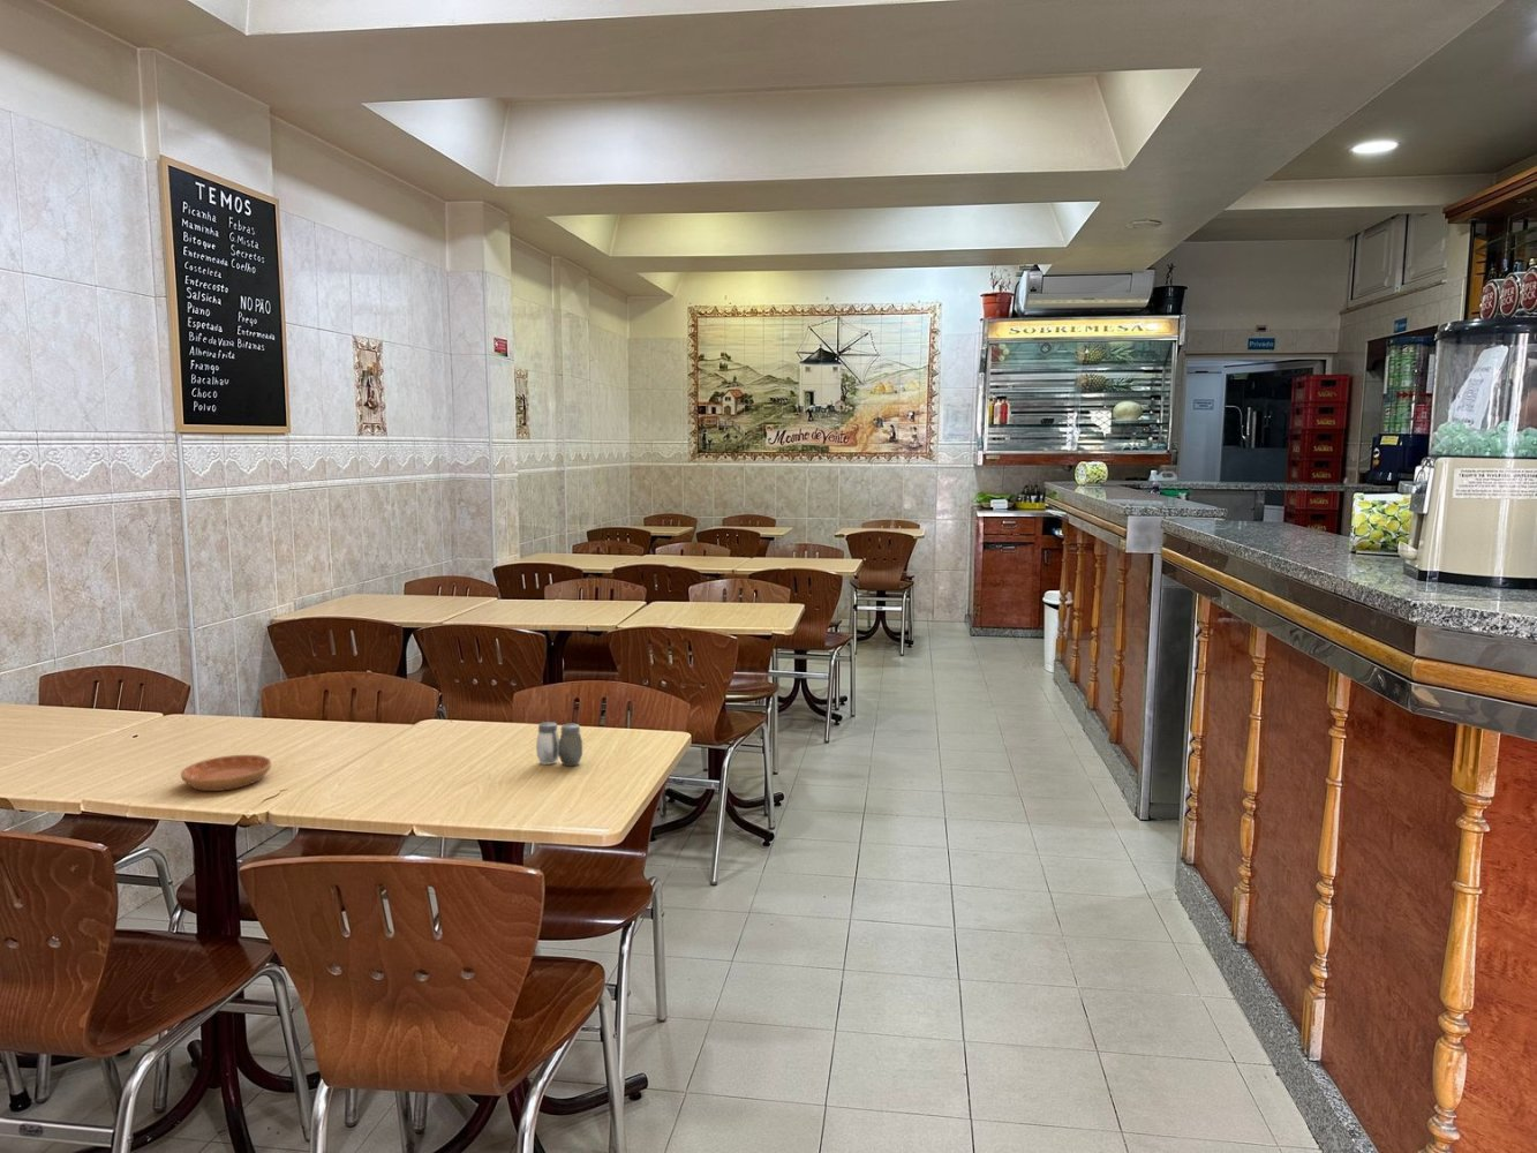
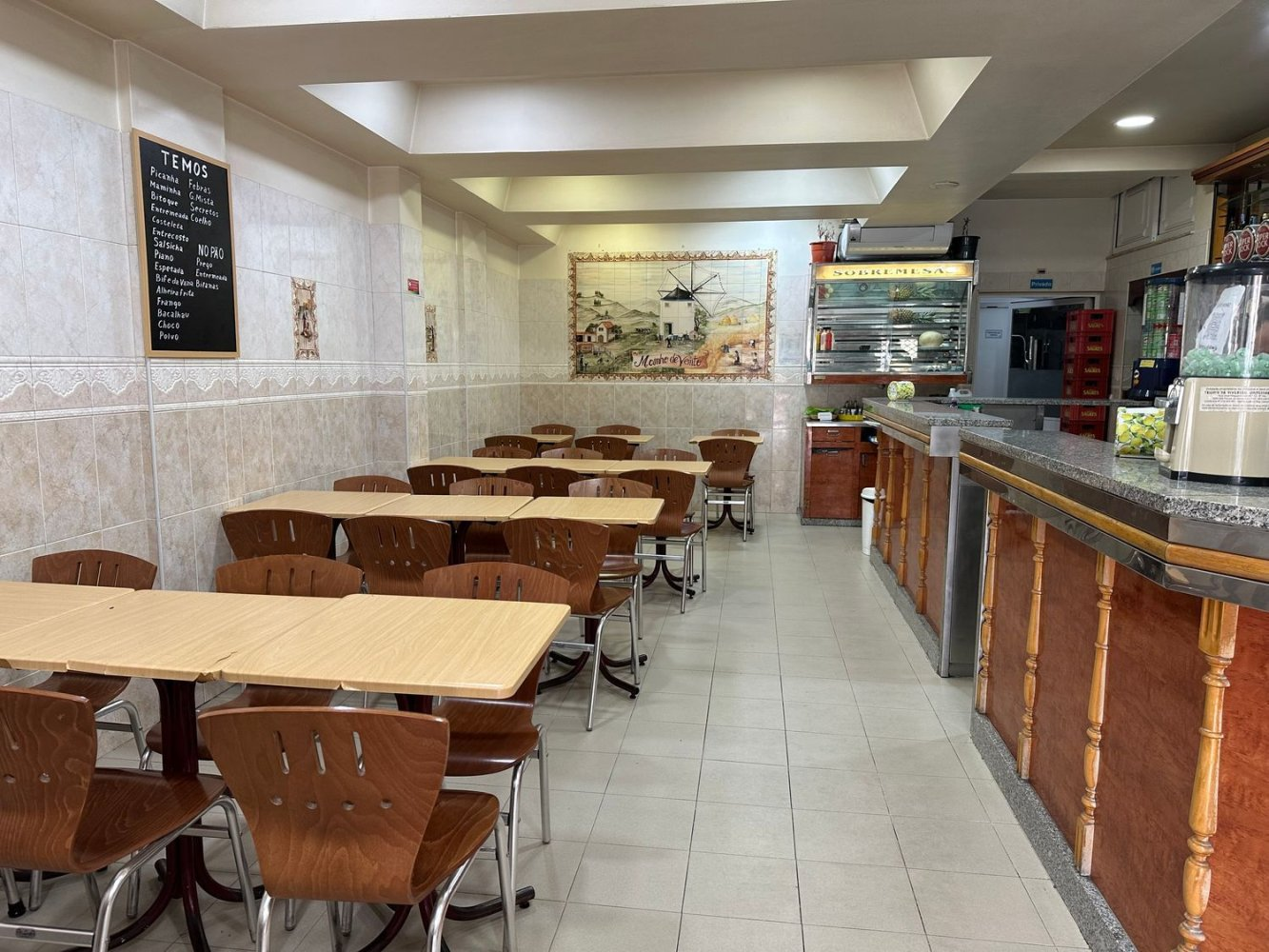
- saucer (228, 773)
- salt and pepper shaker (560, 742)
